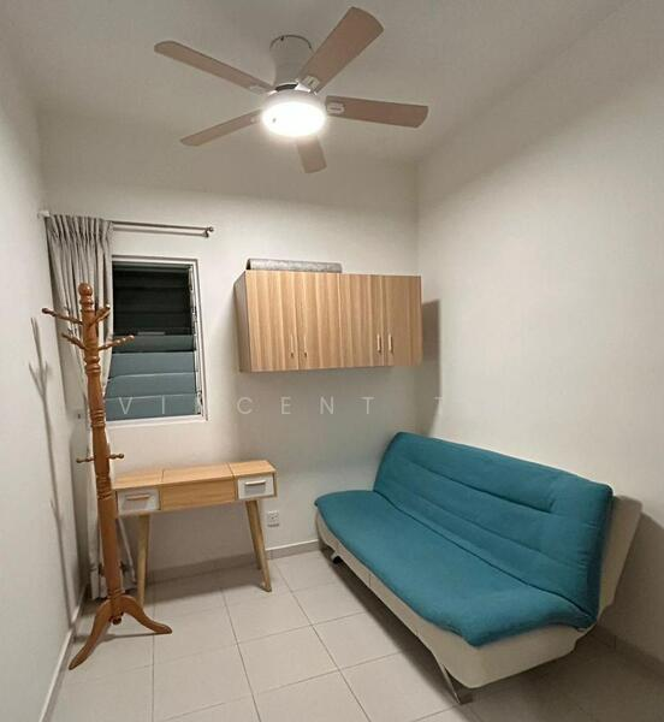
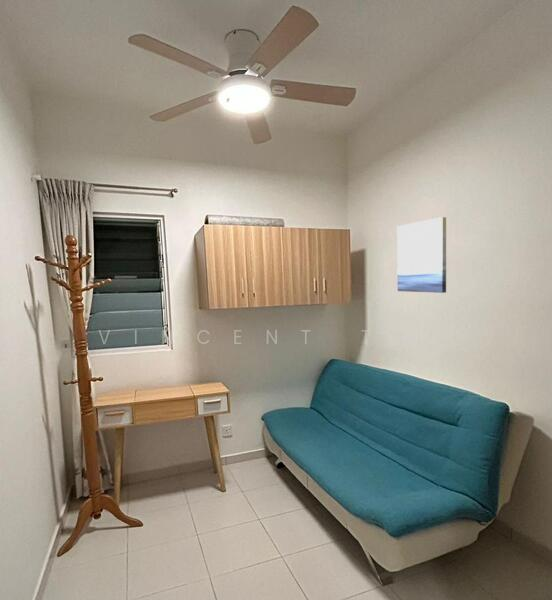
+ wall art (419, 257)
